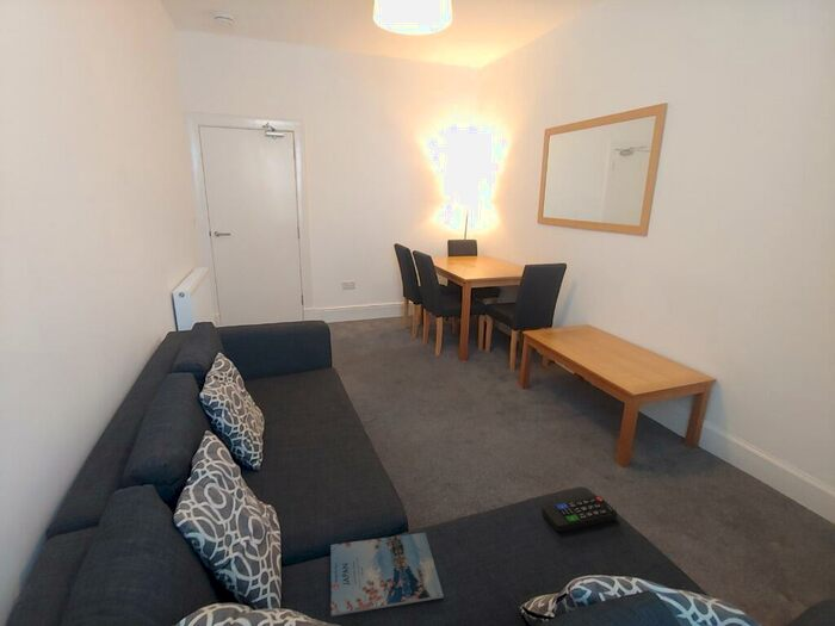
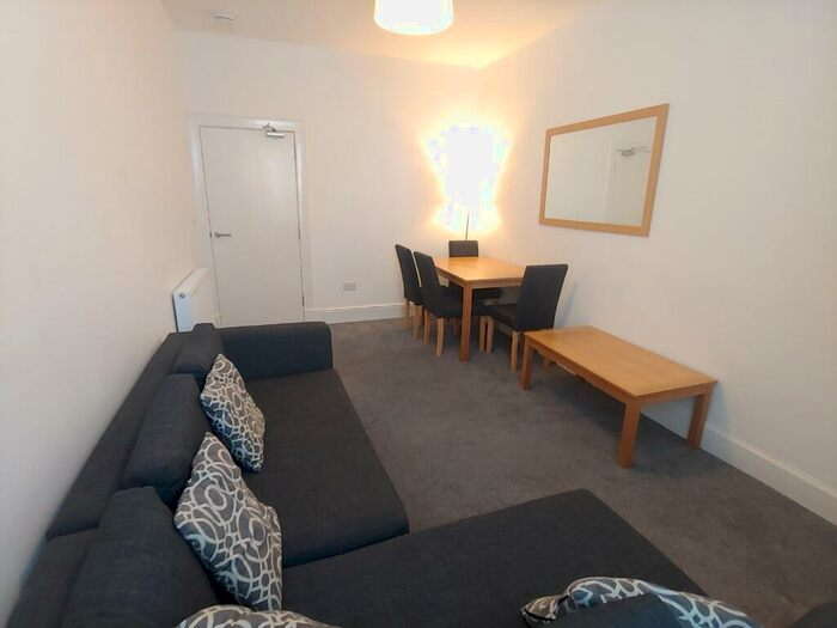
- magazine (383, 569)
- remote control (579, 512)
